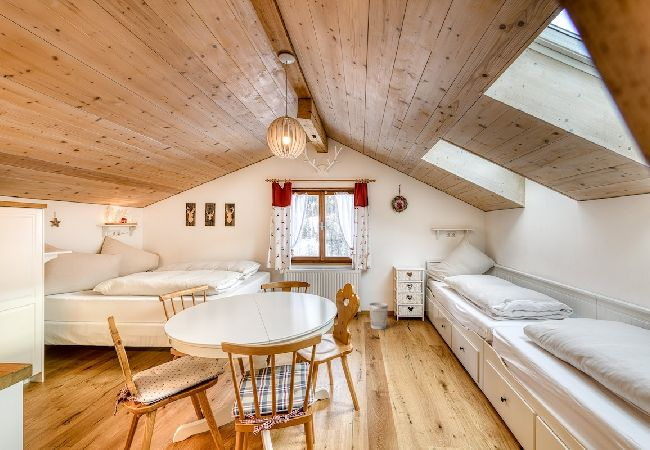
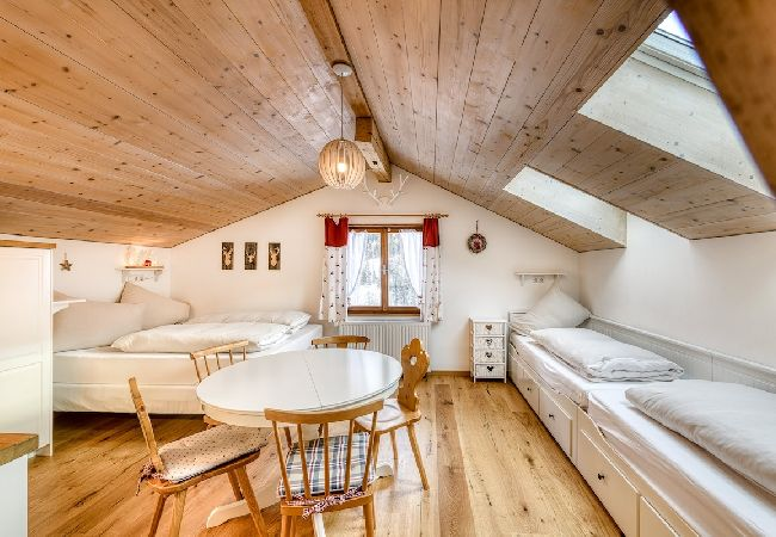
- wastebasket (378, 315)
